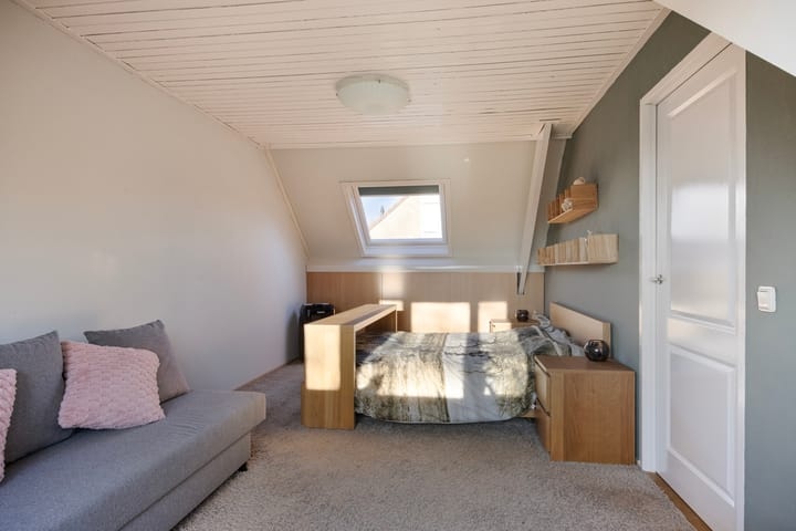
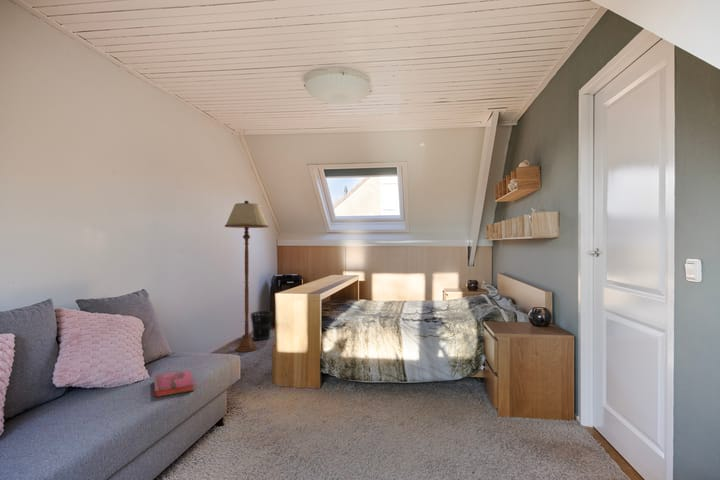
+ wastebasket (261, 325)
+ floor lamp (247, 274)
+ hardback book (173, 382)
